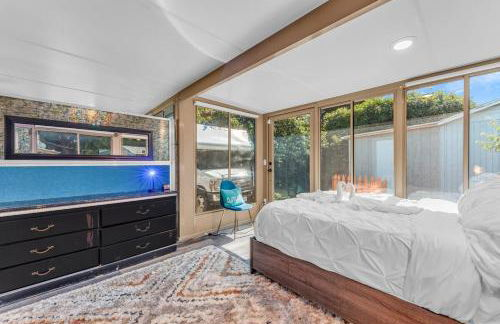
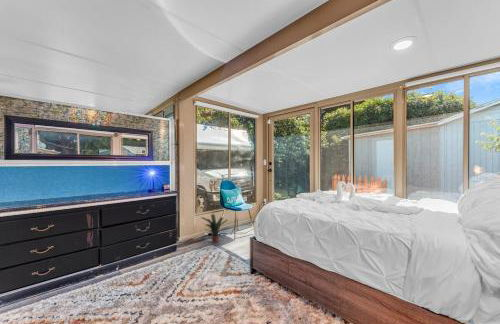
+ potted plant (213, 228)
